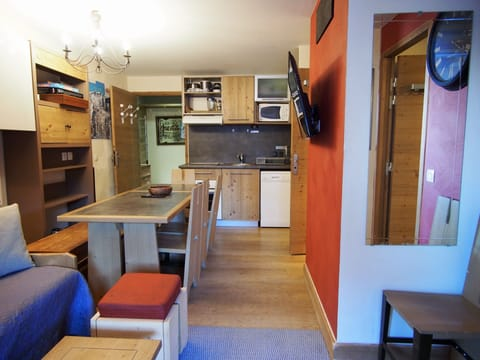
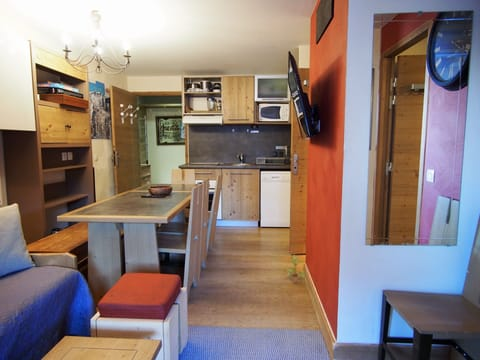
+ potted plant (295, 266)
